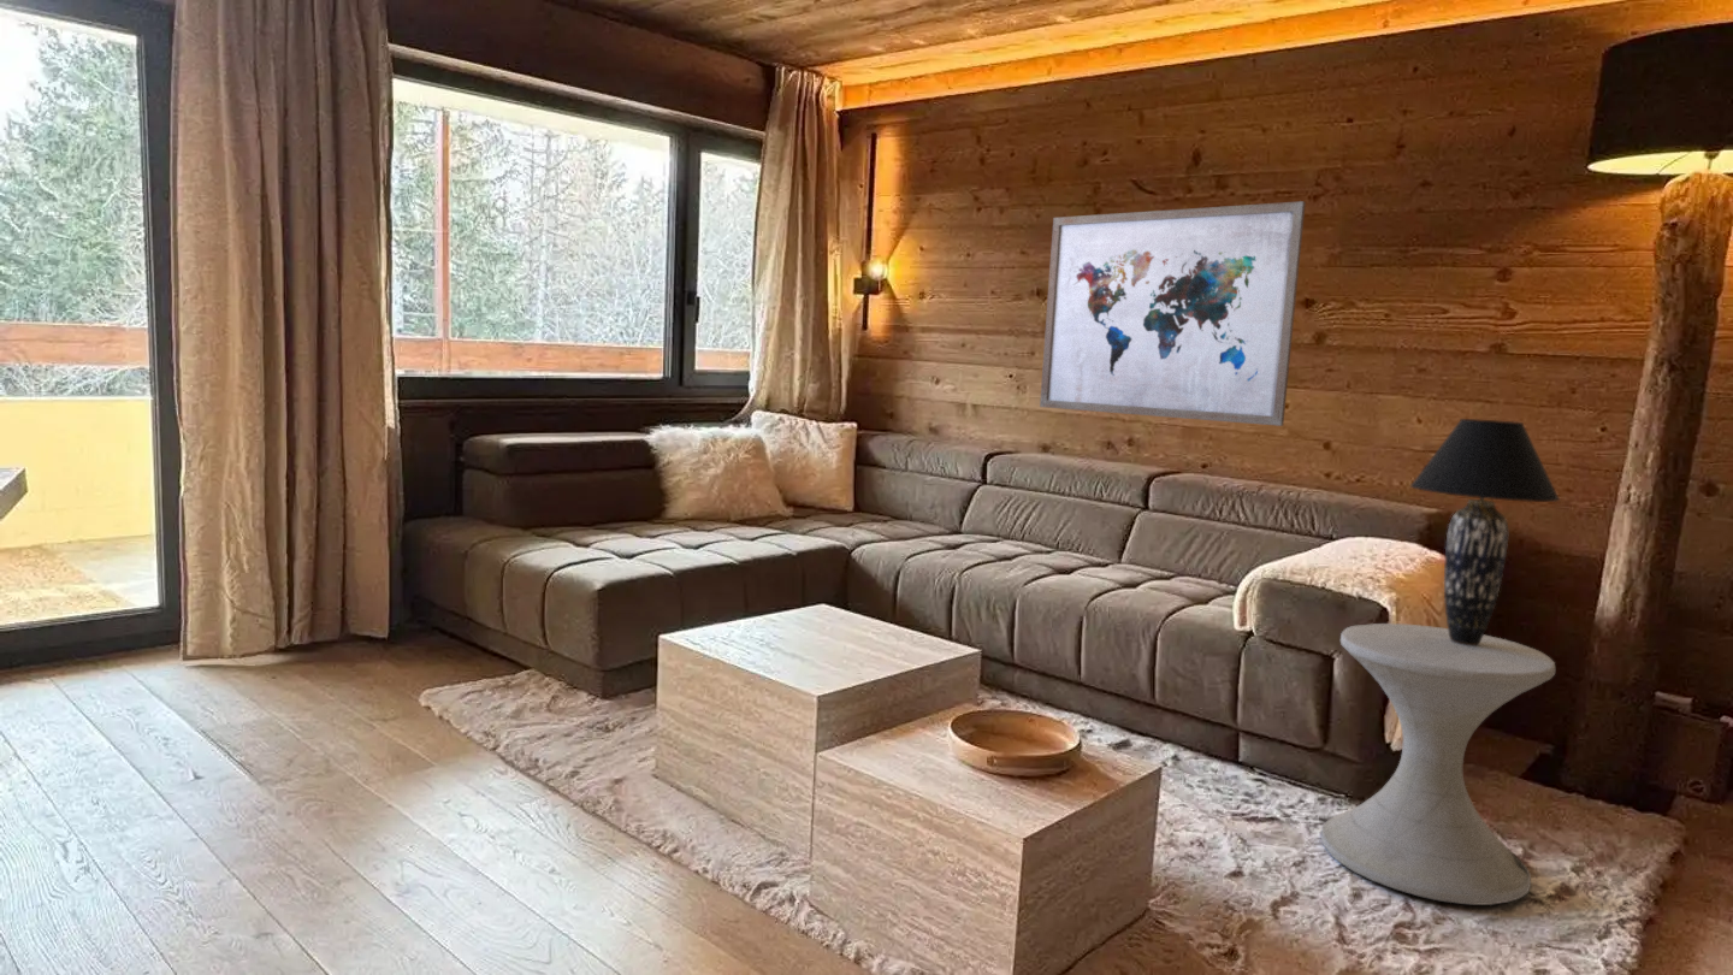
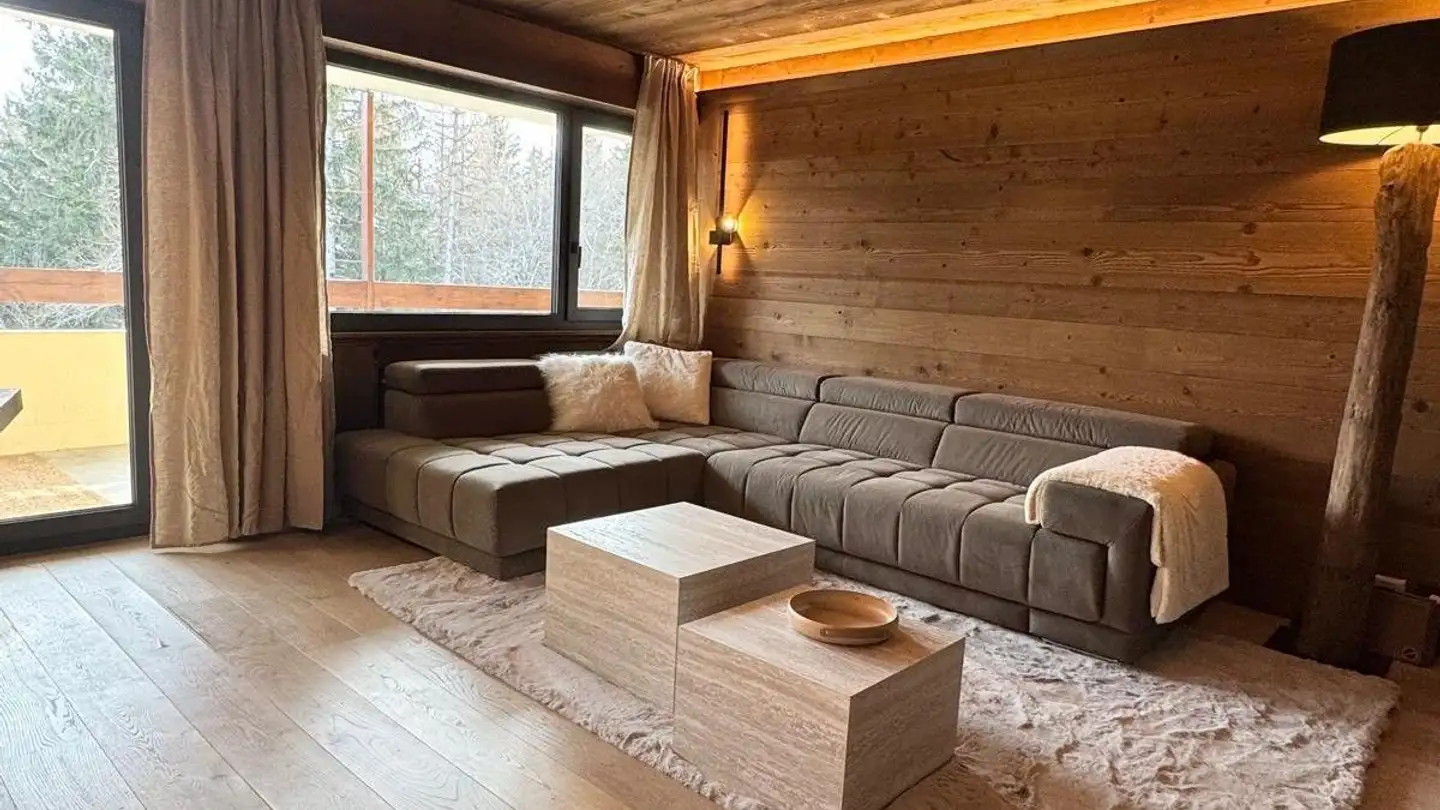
- wall art (1159, 314)
- table lamp (1478, 532)
- side table (1432, 752)
